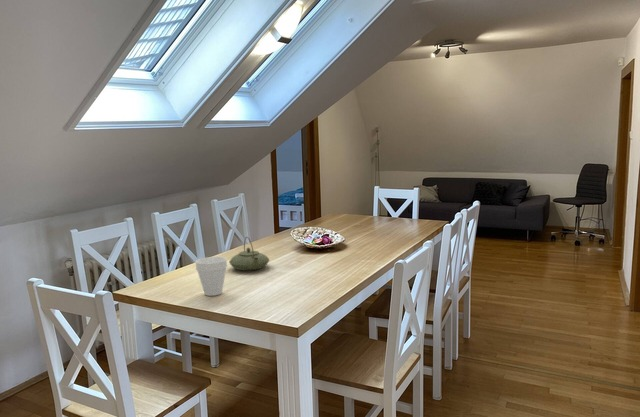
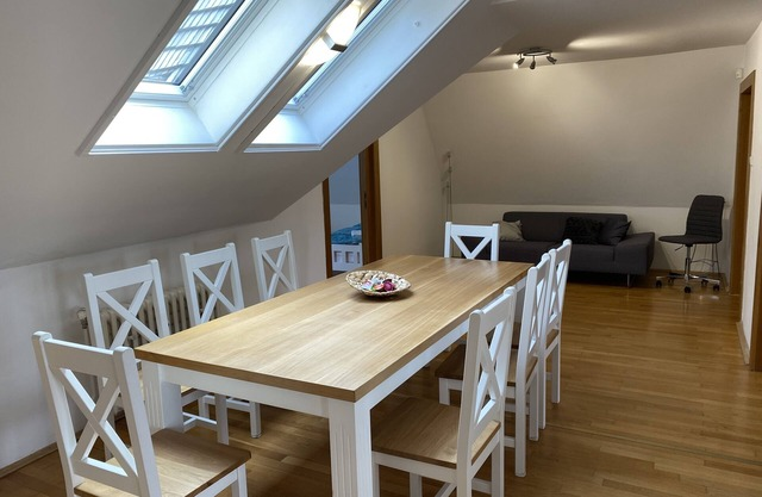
- teapot (249, 253)
- cup (212, 276)
